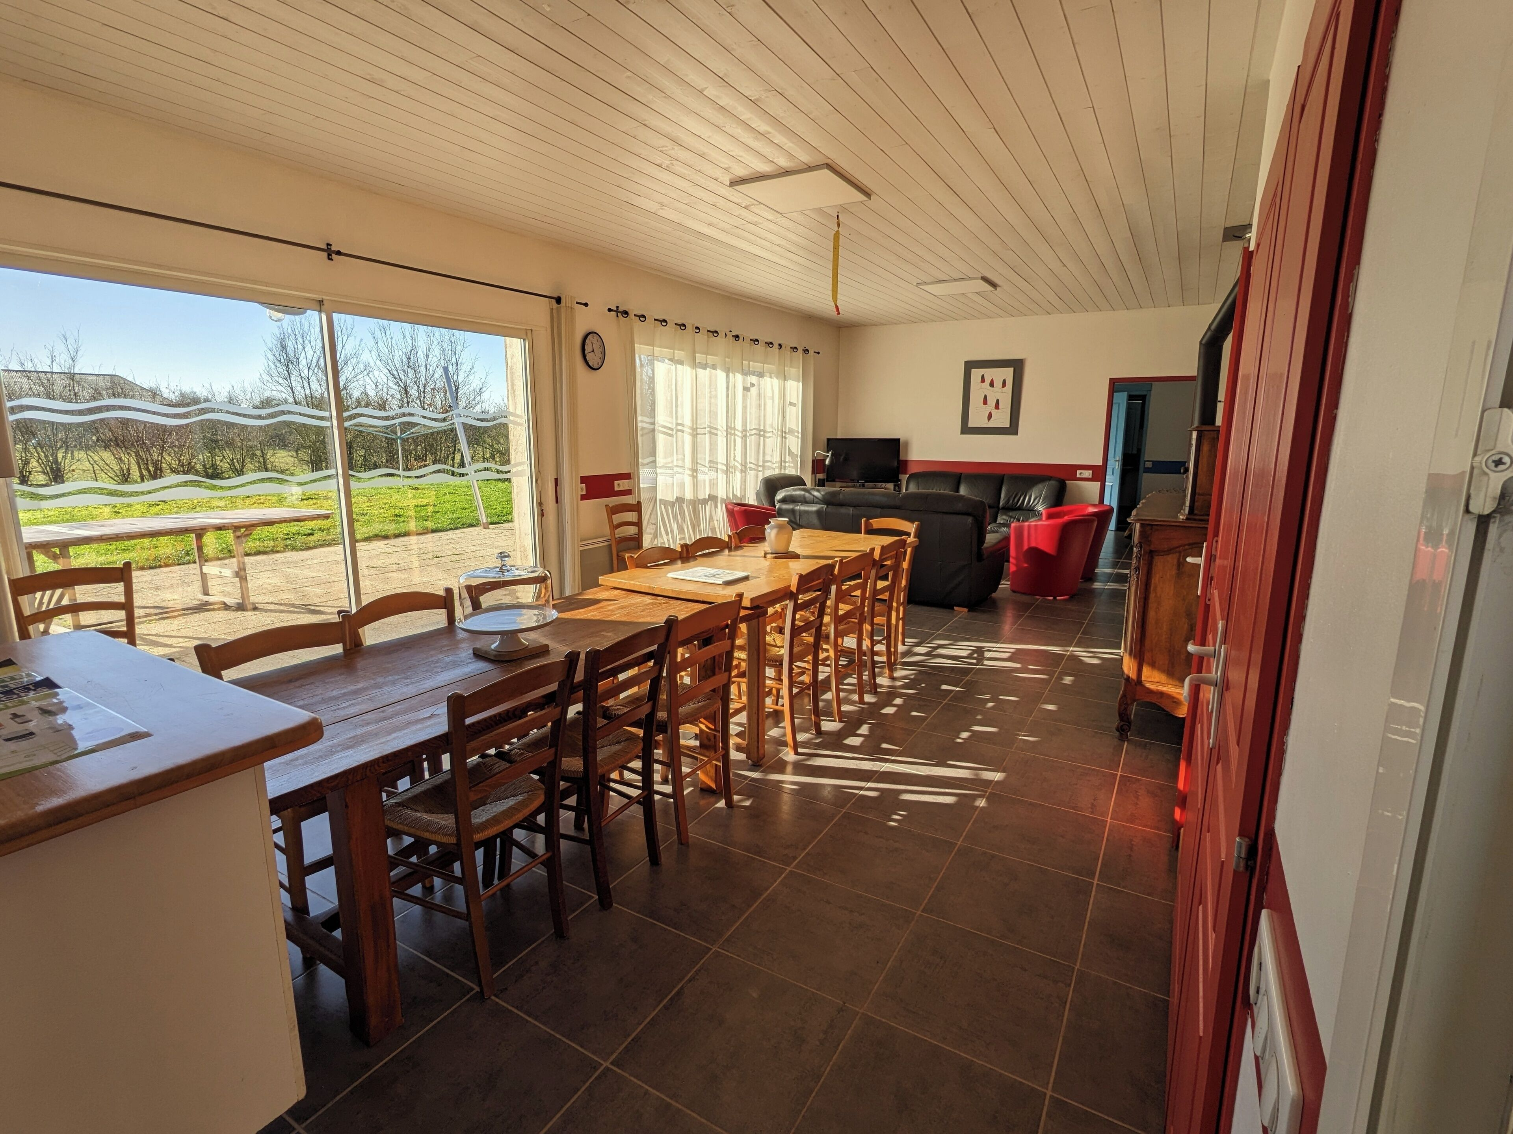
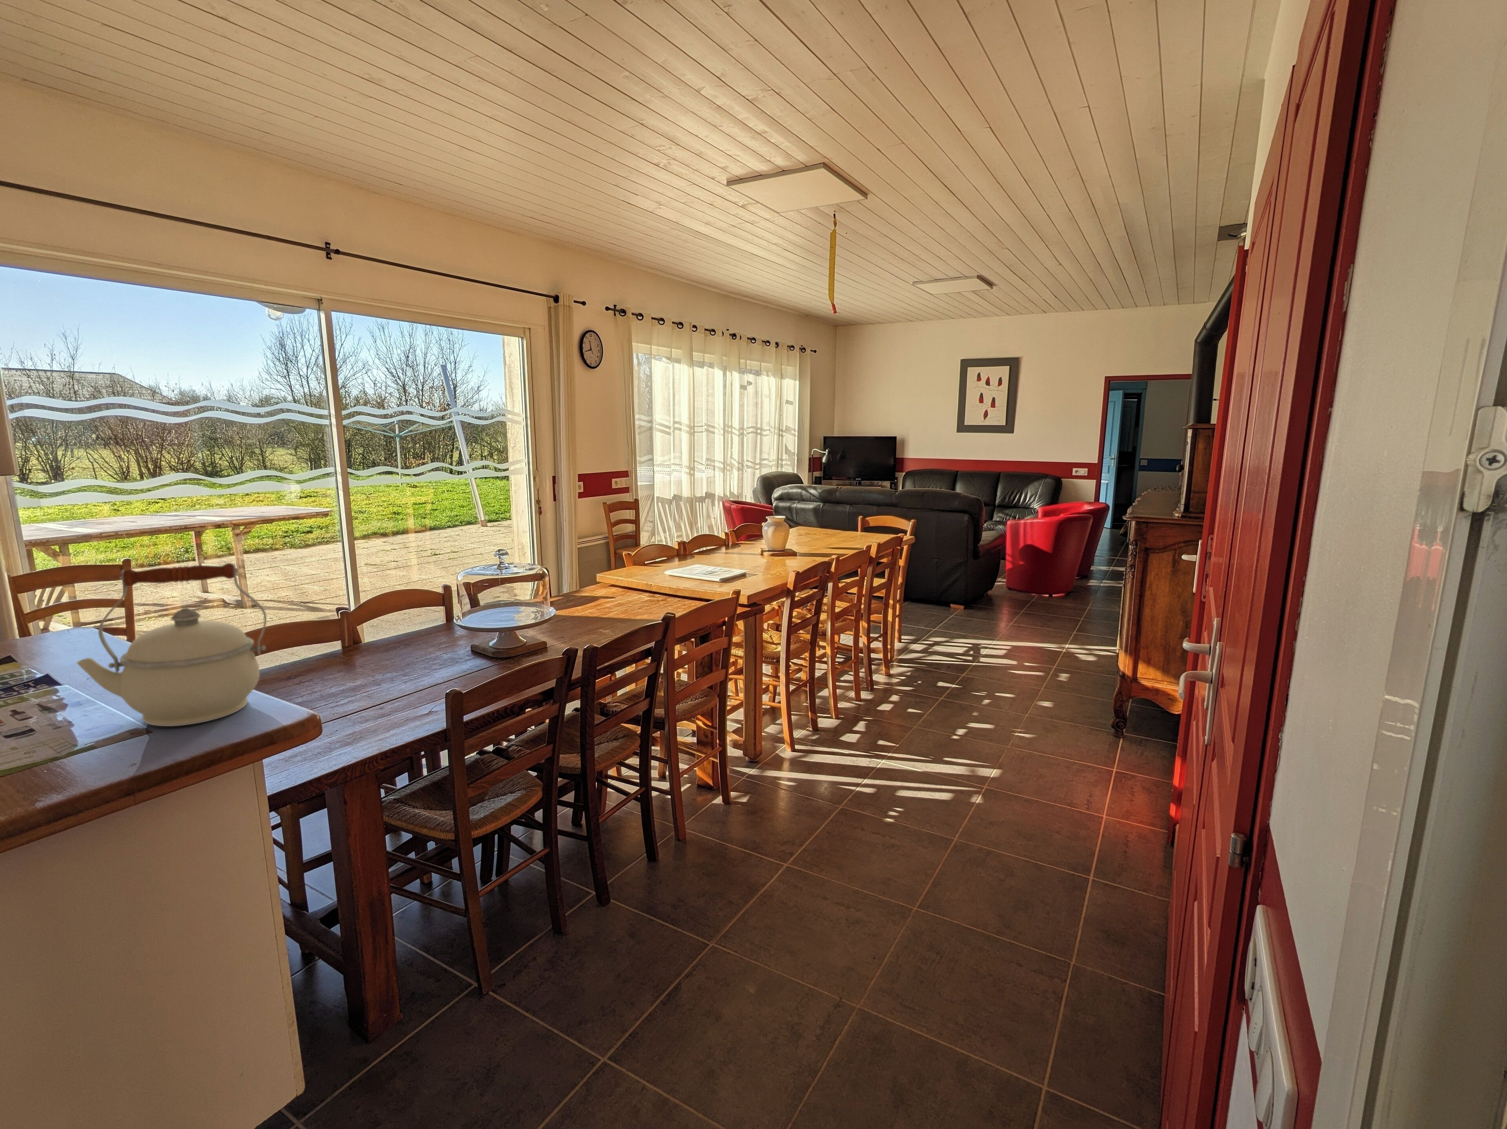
+ kettle (177, 640)
